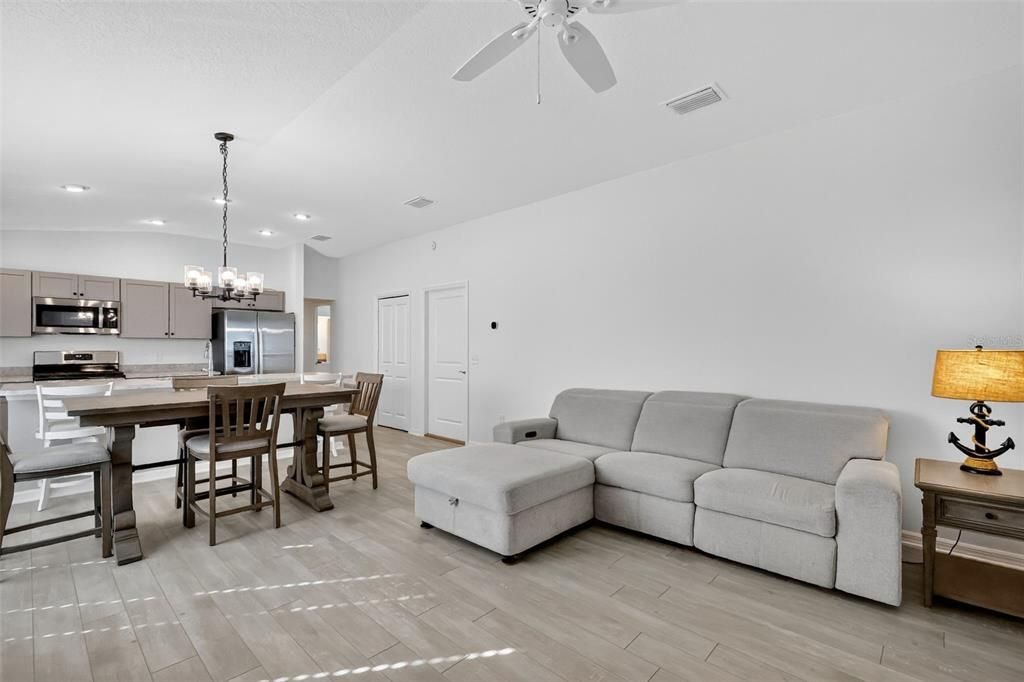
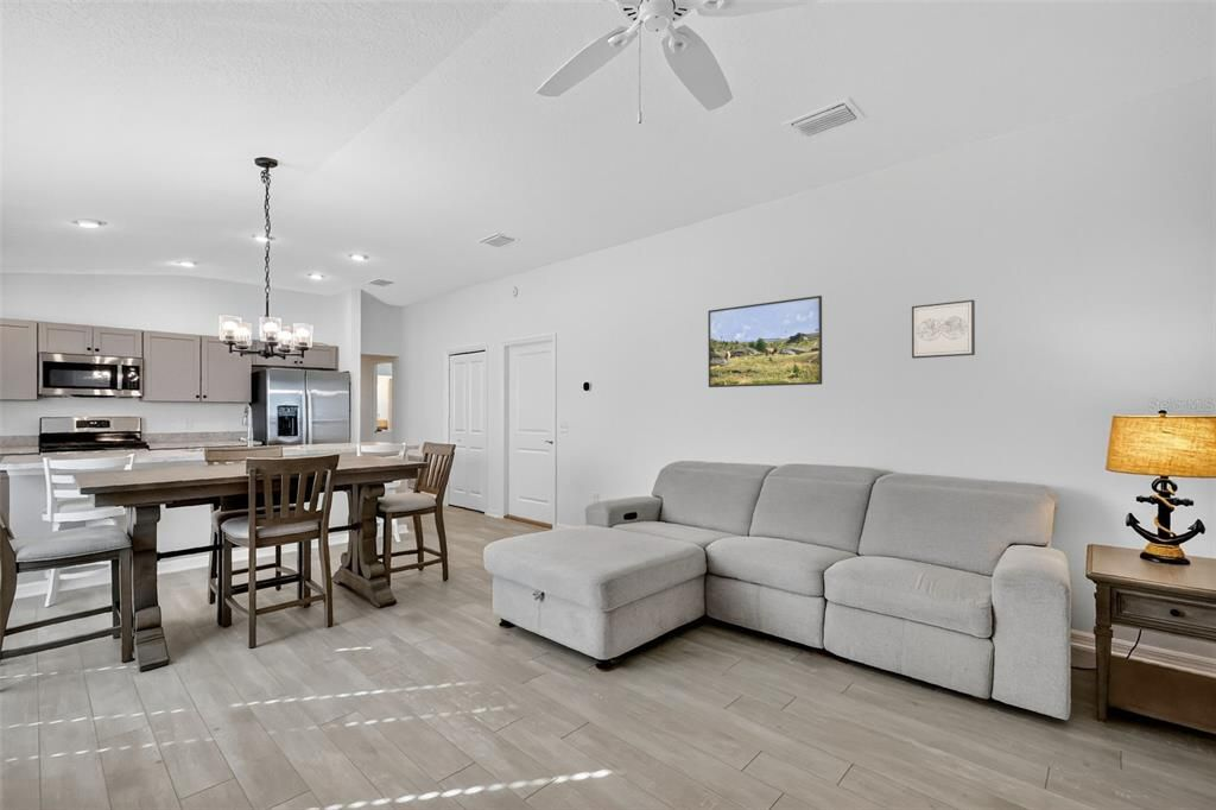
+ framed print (760, 344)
+ wall art (942, 329)
